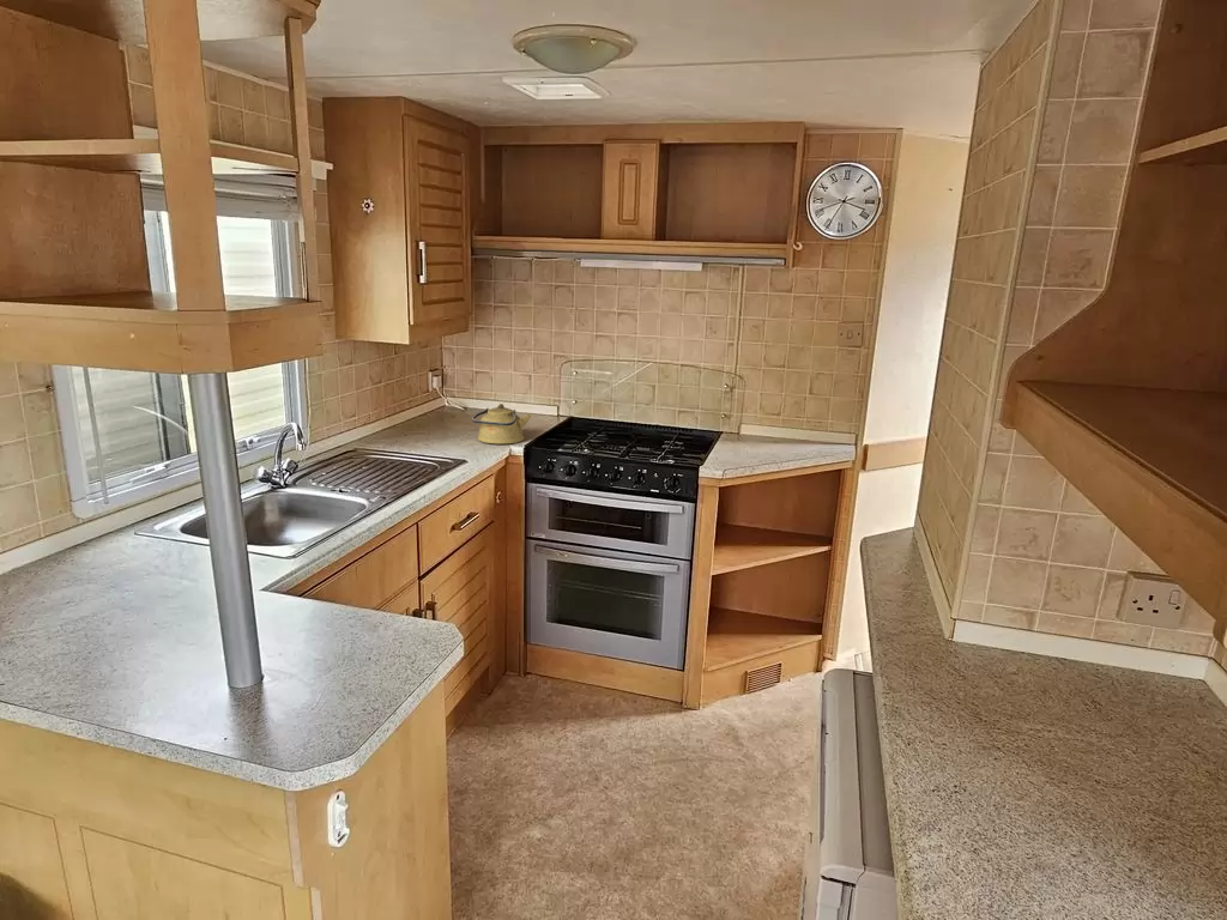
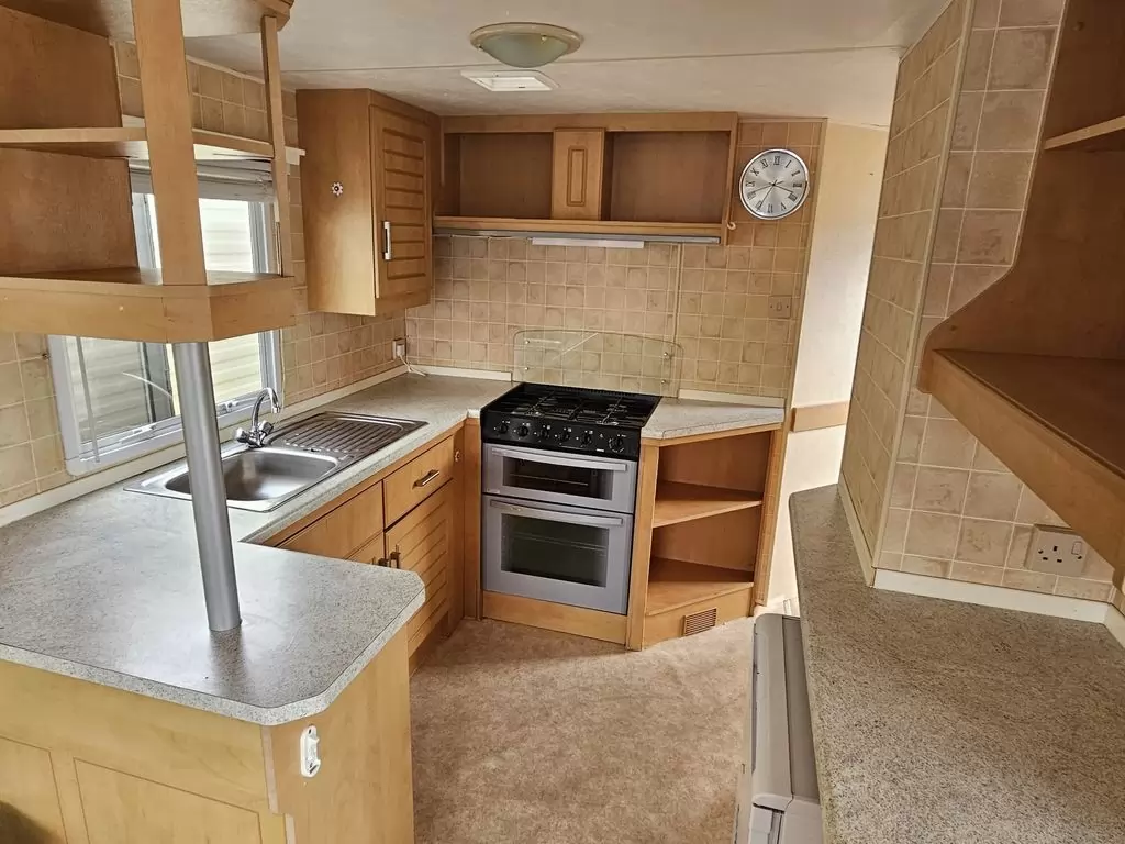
- kettle (504, 422)
